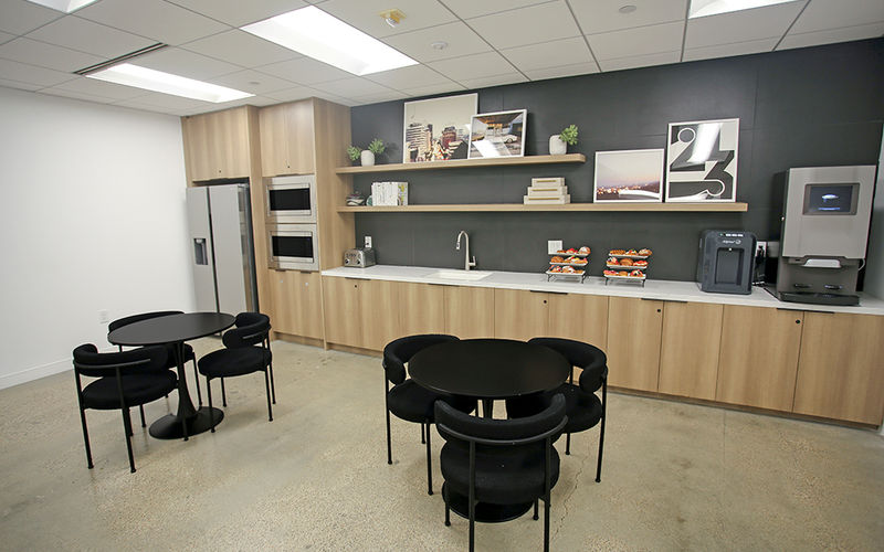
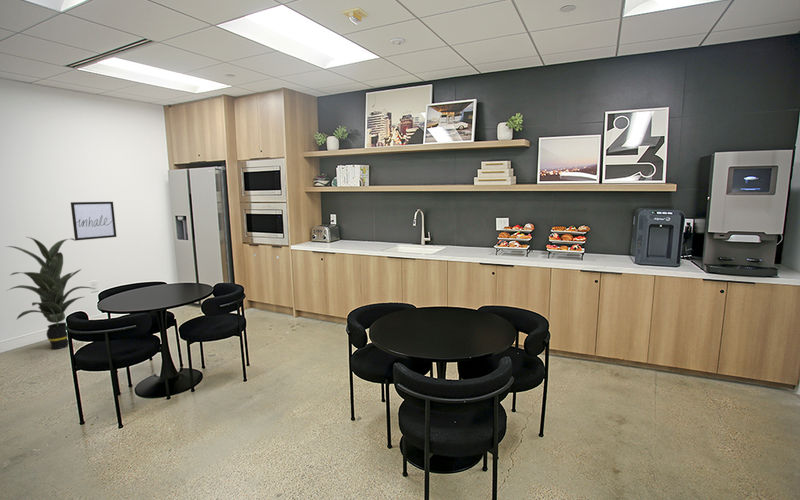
+ wall art (94, 220)
+ indoor plant (46, 292)
